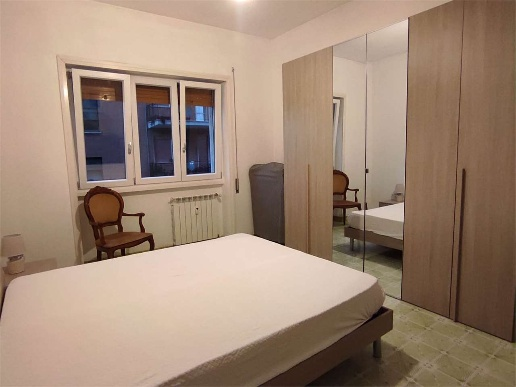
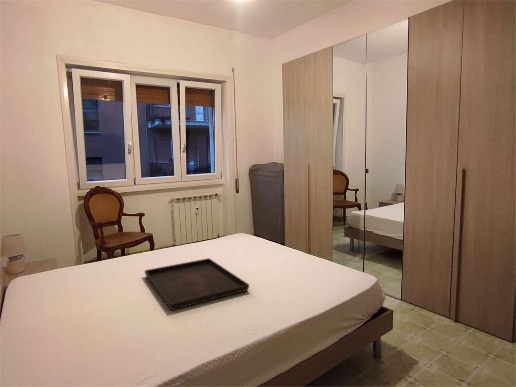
+ serving tray (193, 279)
